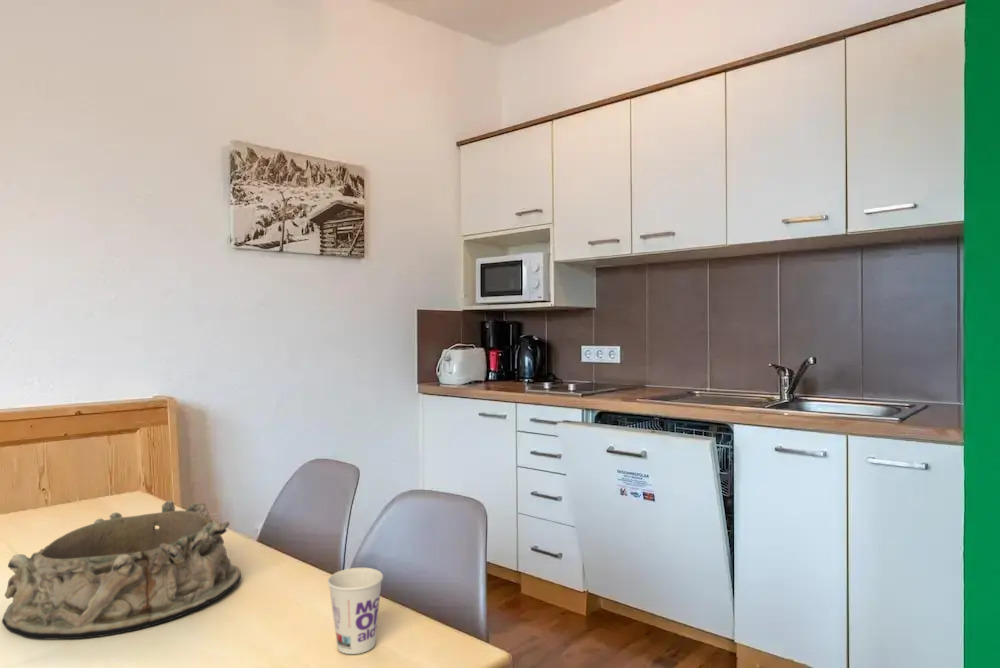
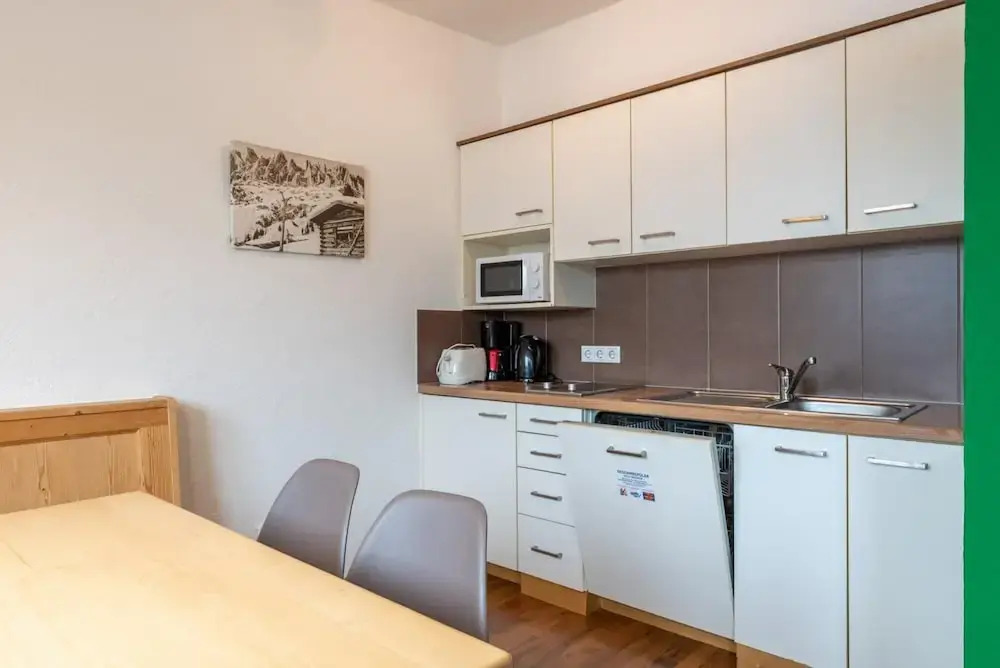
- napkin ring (133, 560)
- cup (355, 611)
